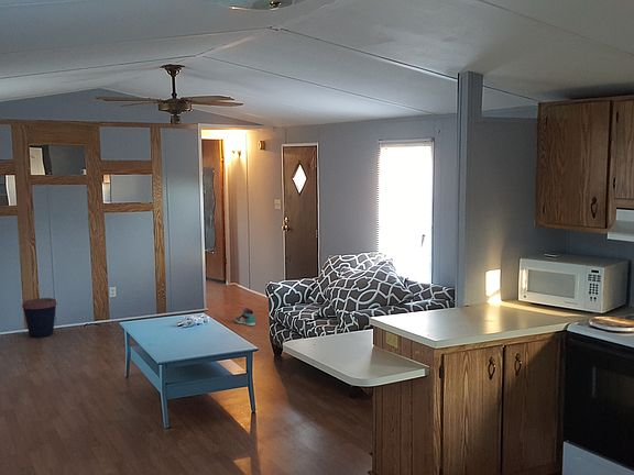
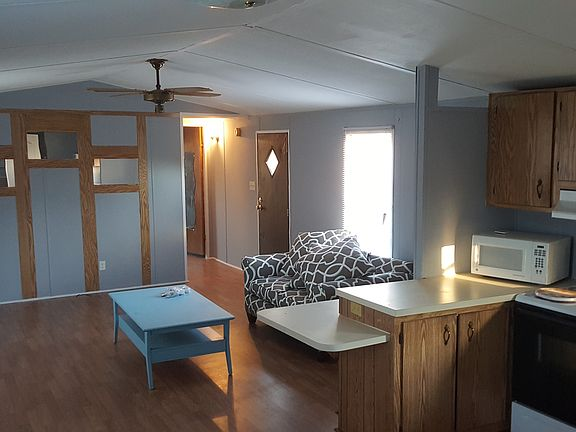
- sneaker (244, 314)
- coffee cup (40, 318)
